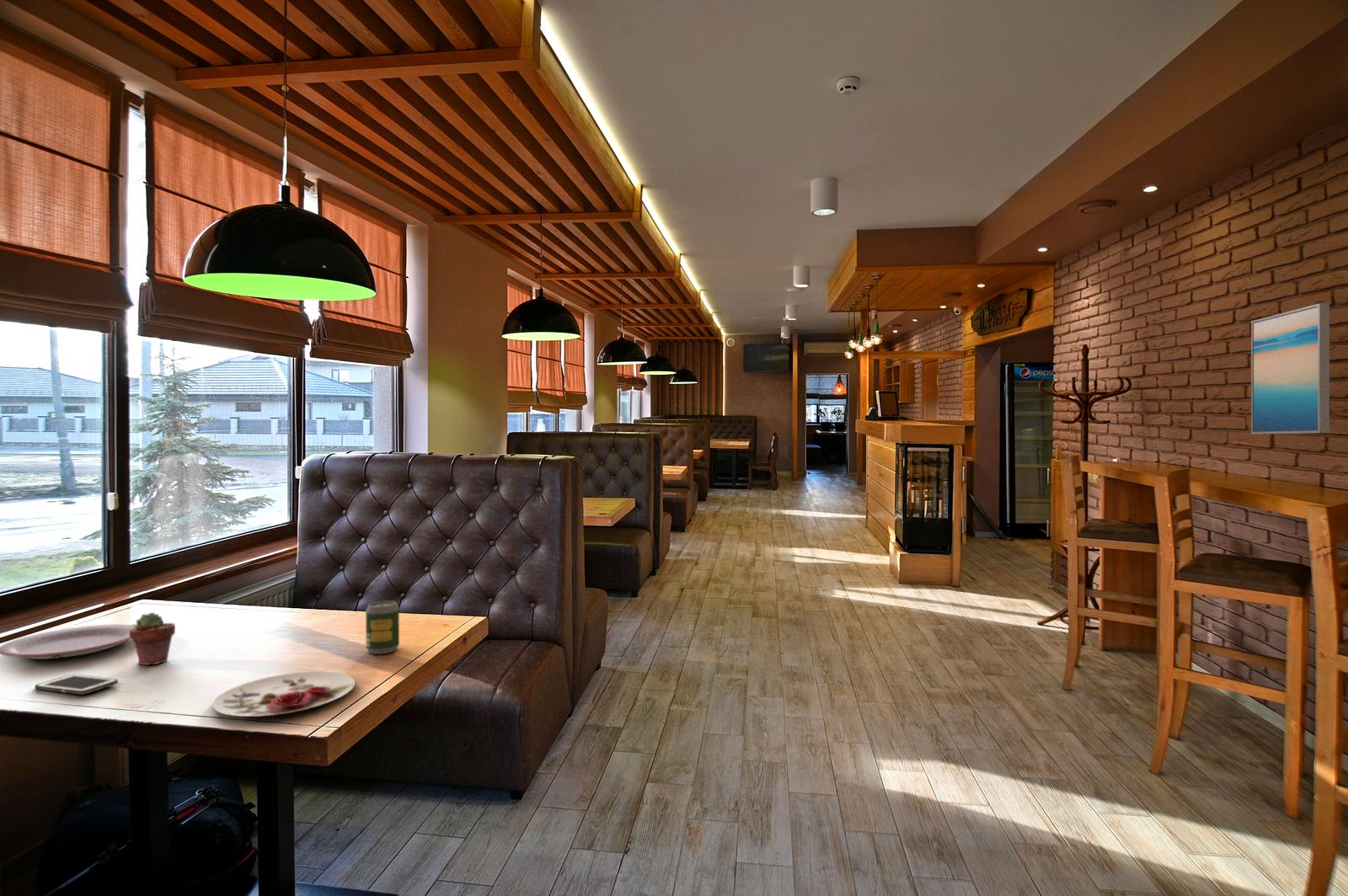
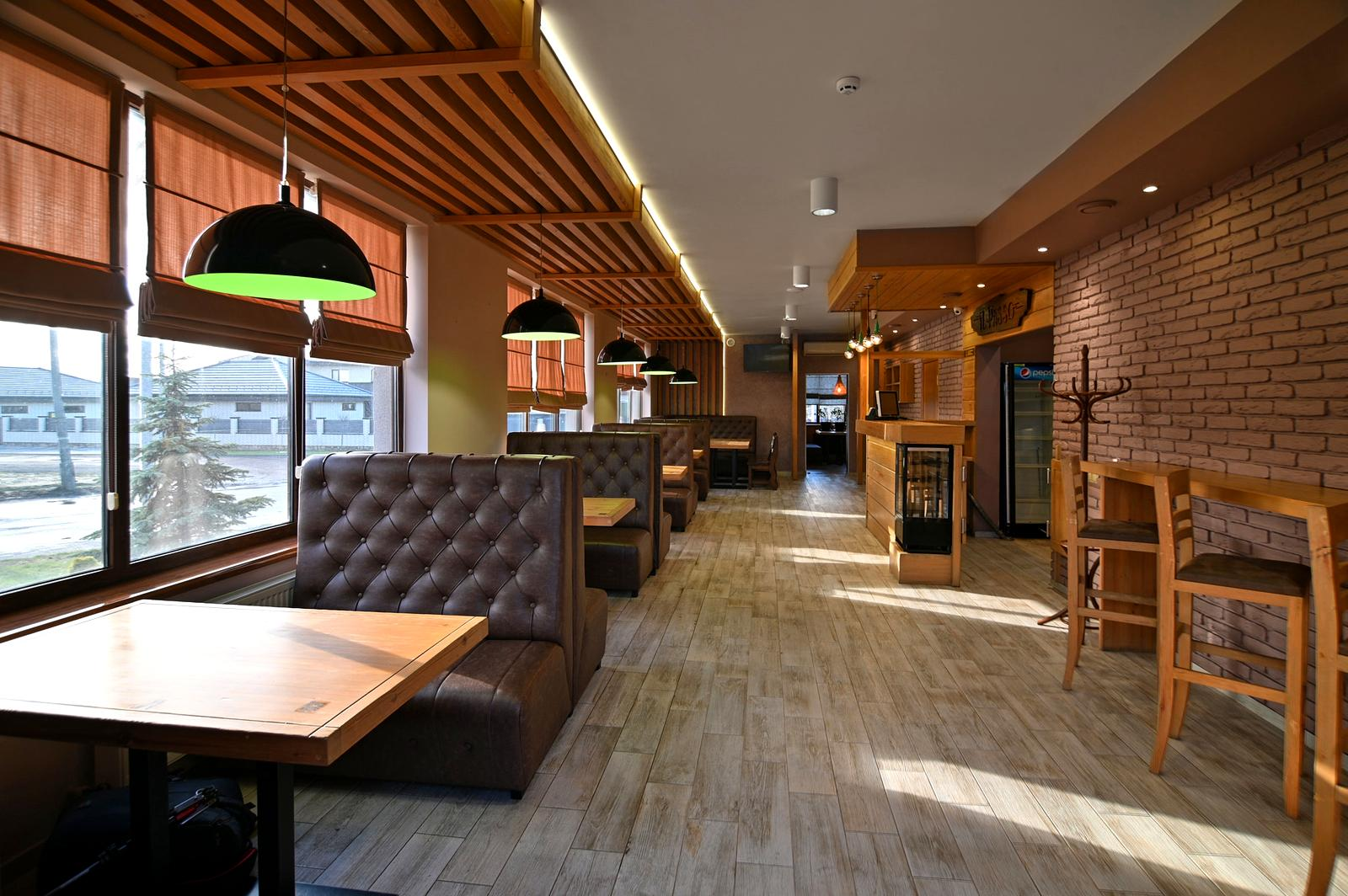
- cell phone (77, 684)
- soda can (382, 627)
- potted succulent (152, 637)
- wall art (1287, 373)
- plate (73, 643)
- plate (286, 691)
